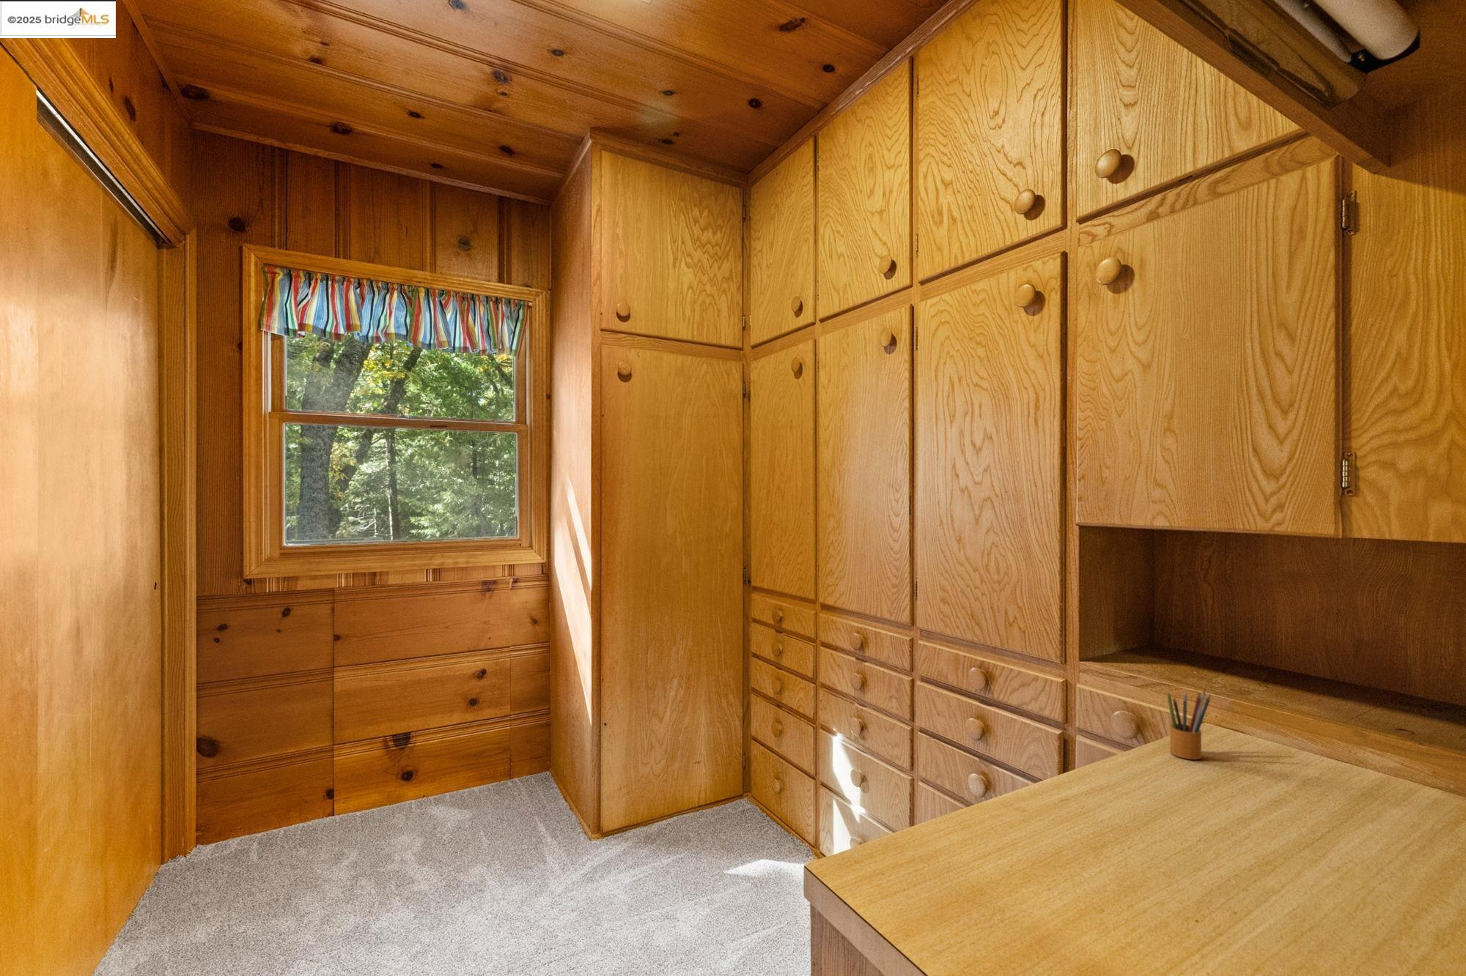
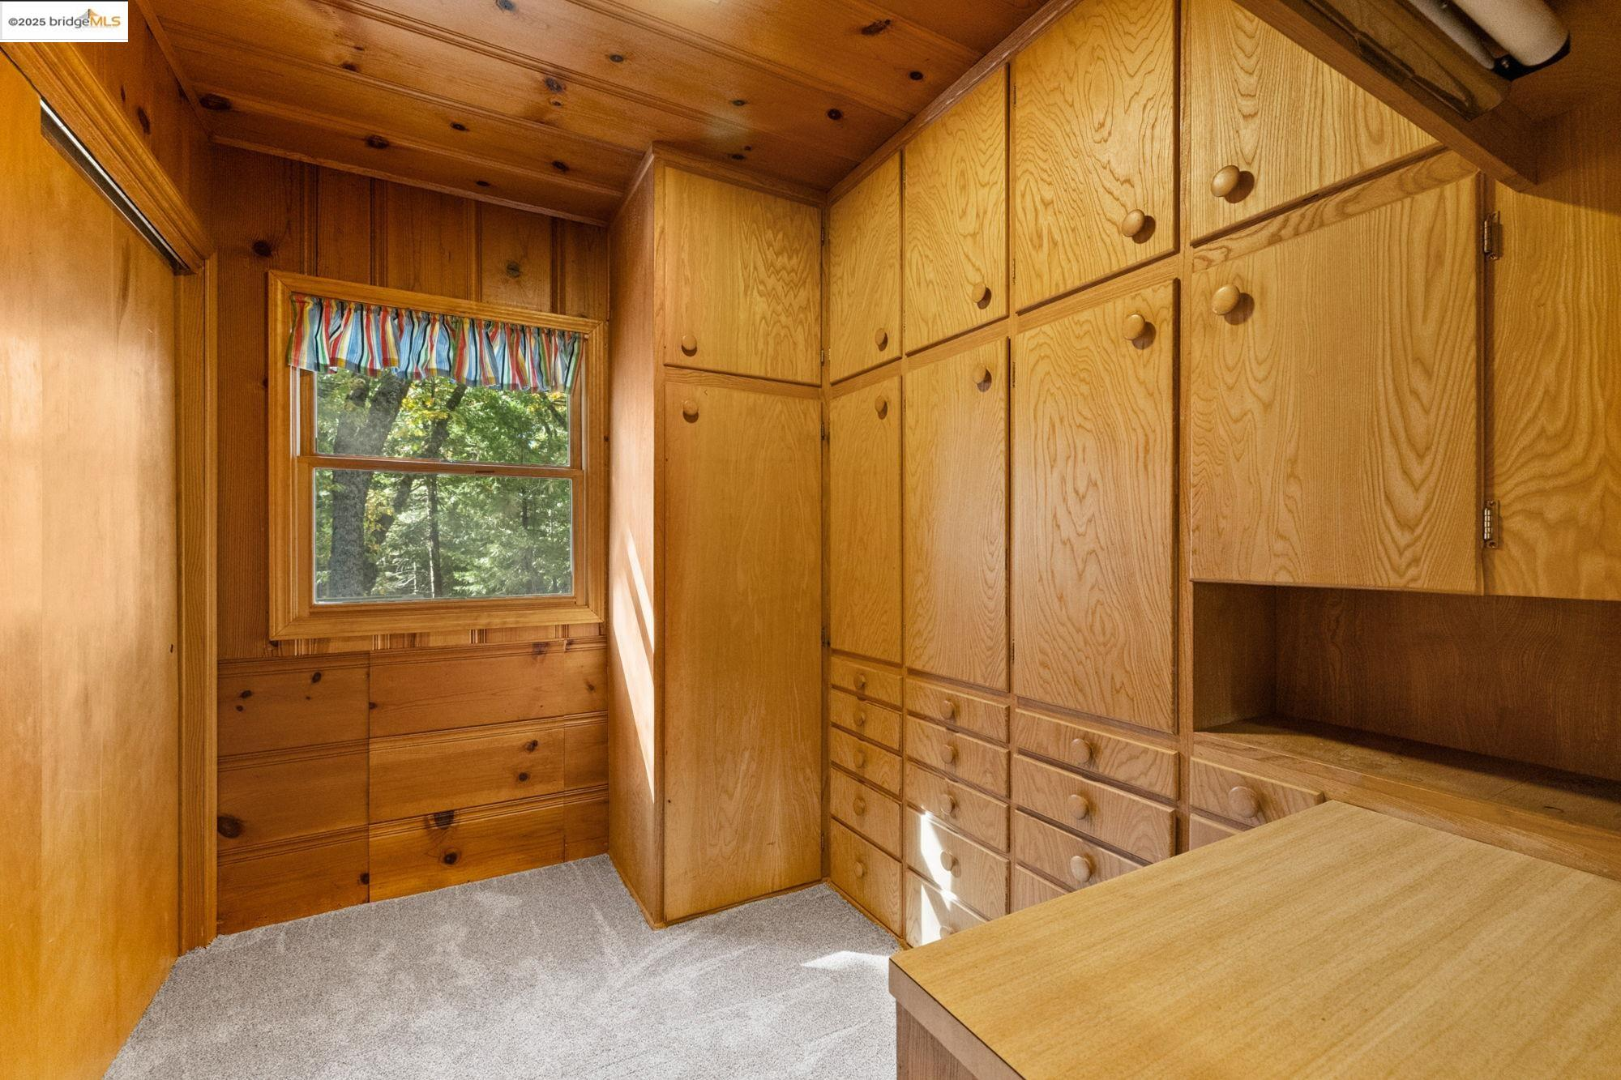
- pencil box (1185, 722)
